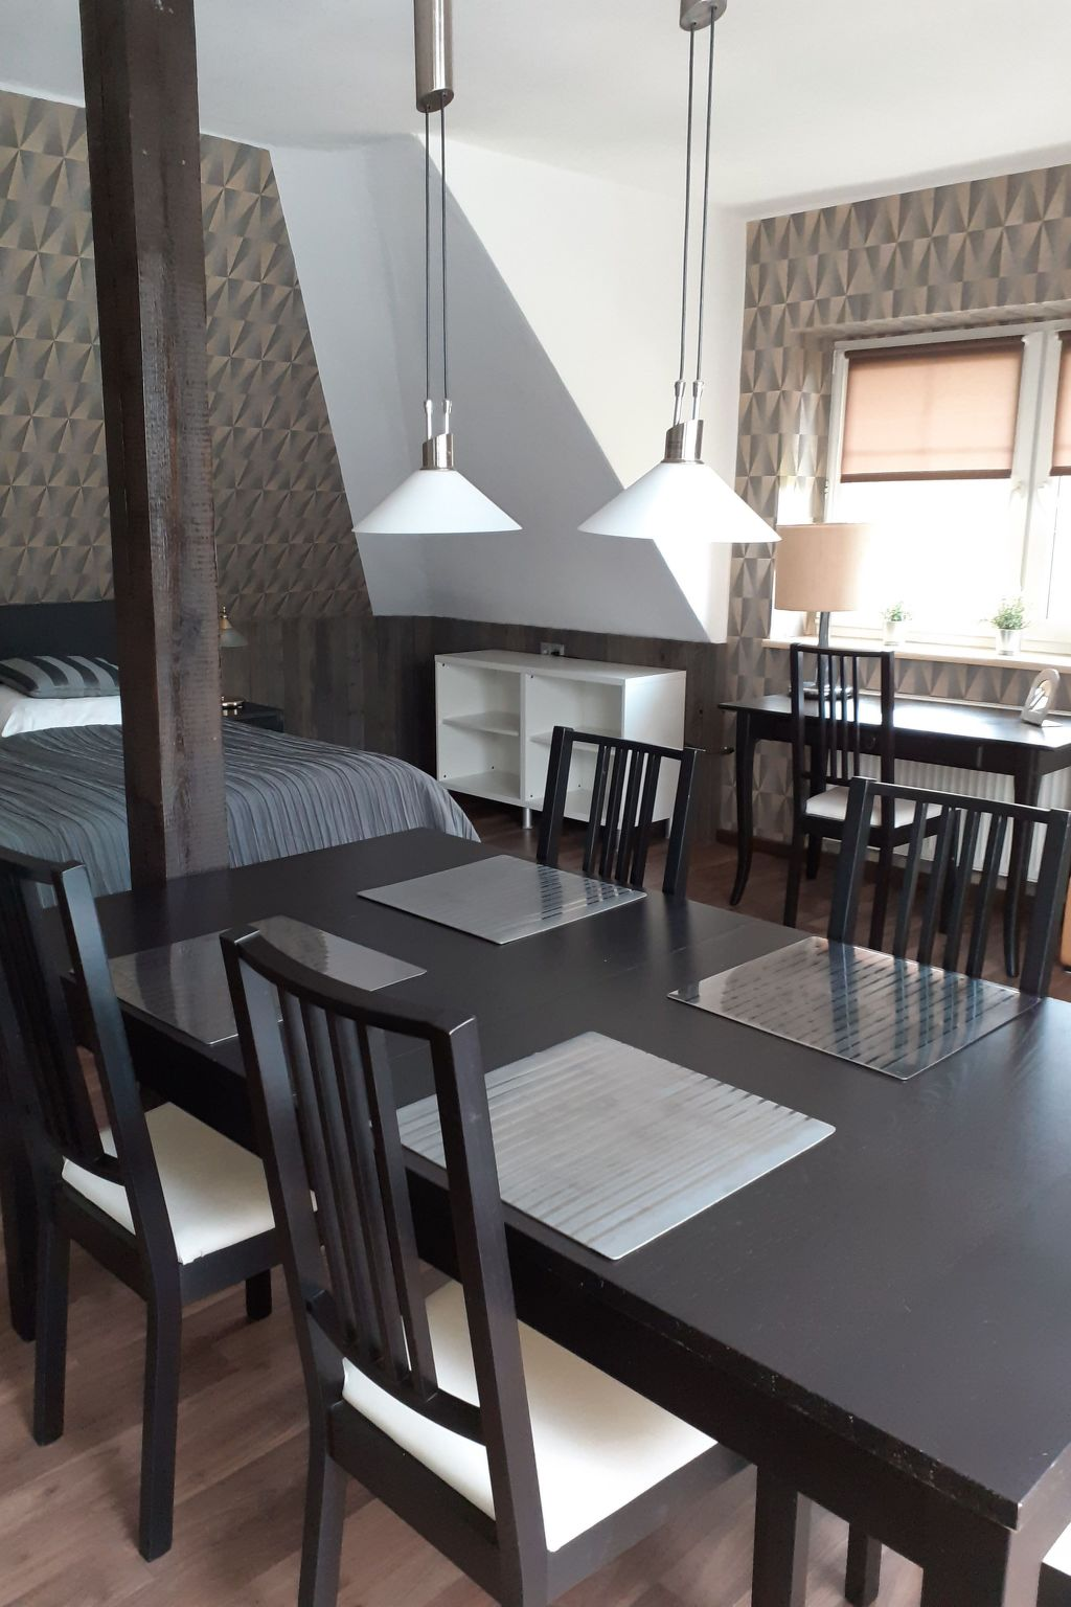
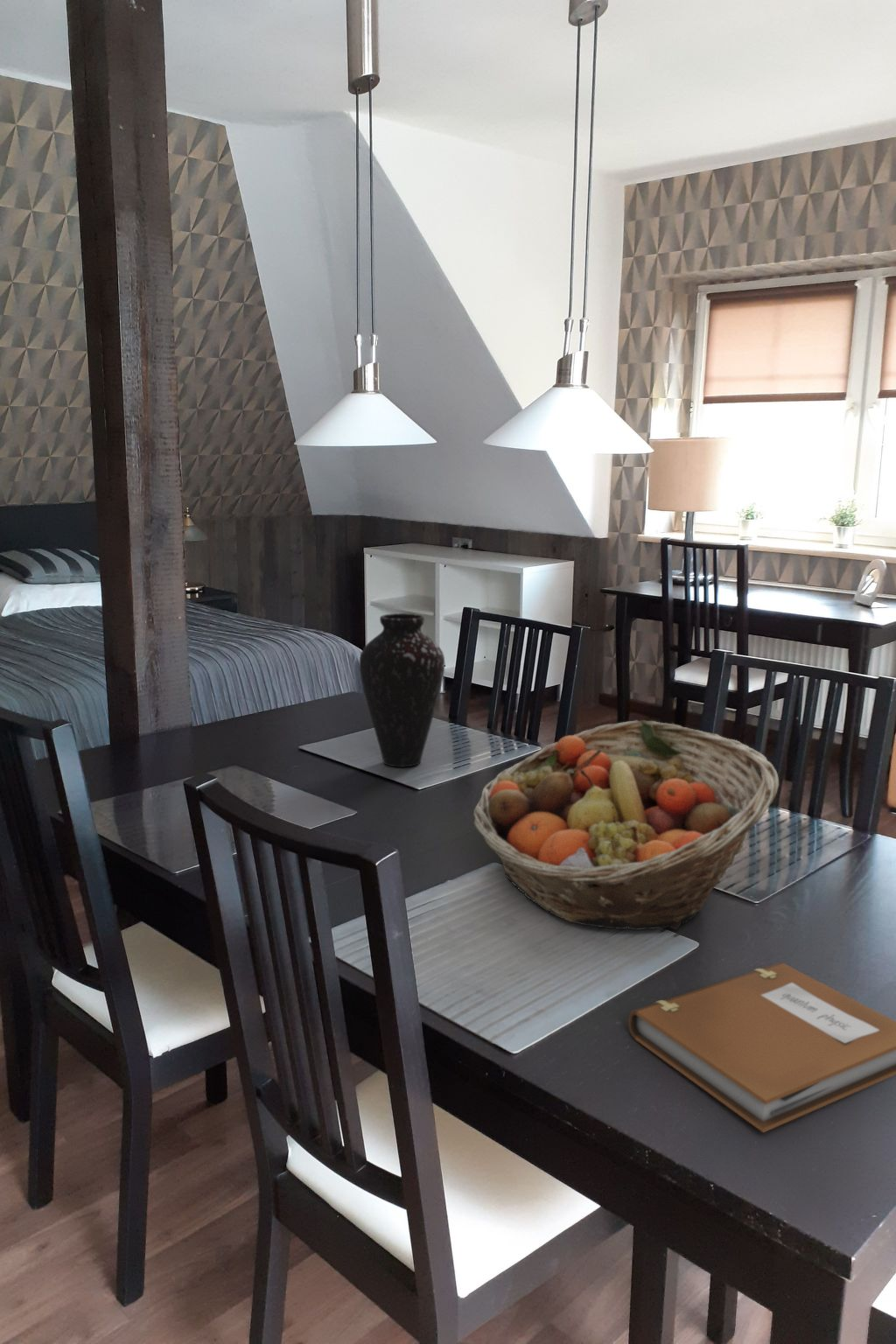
+ vase (402, 690)
+ fruit basket (617, 815)
+ notebook (774, 1032)
